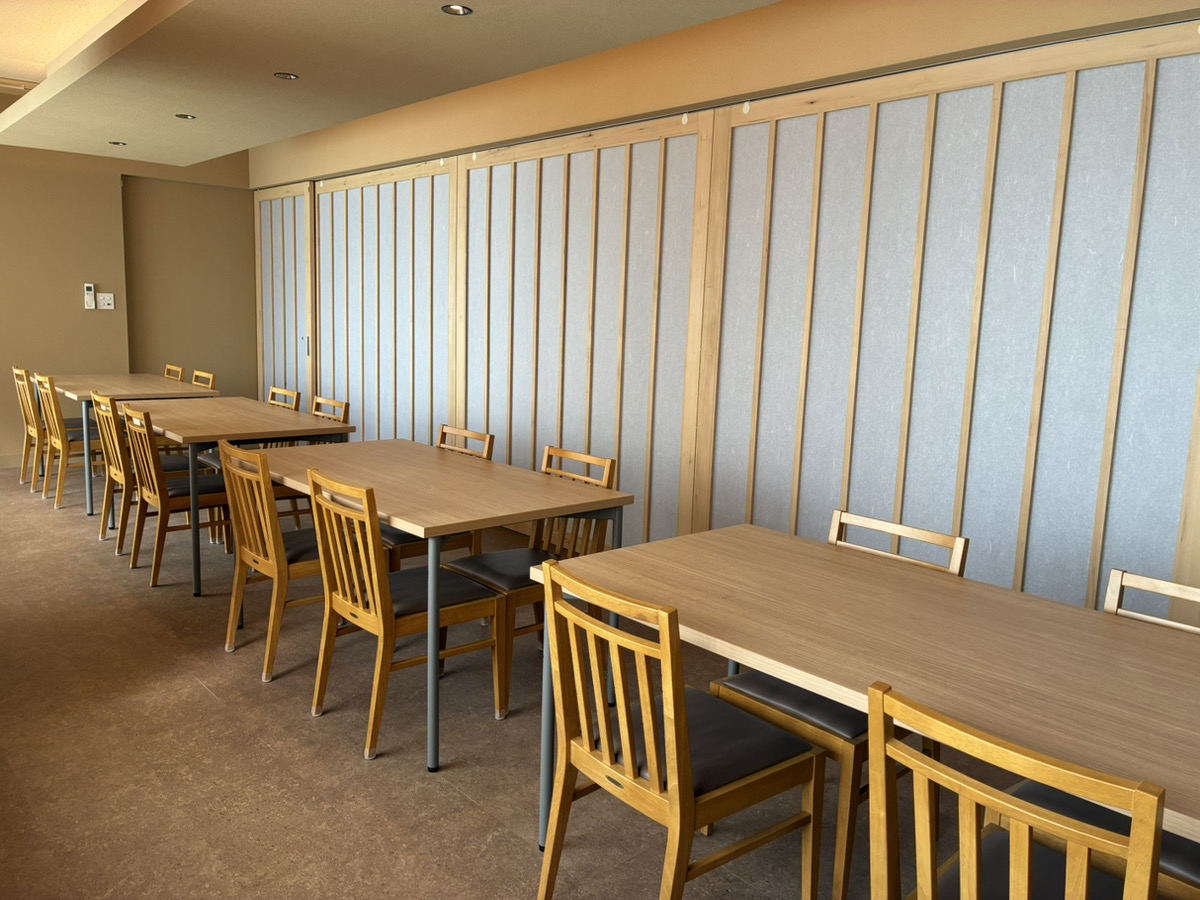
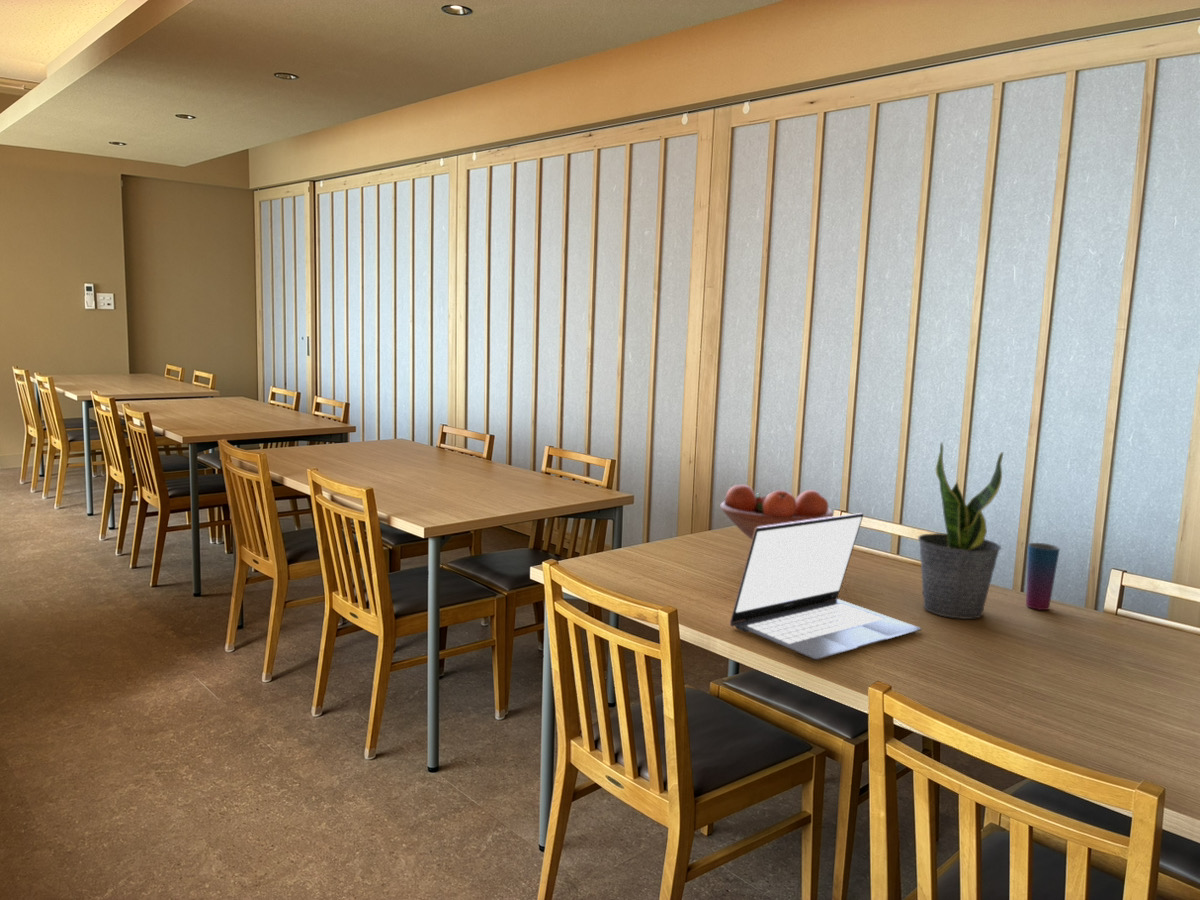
+ laptop (830, 577)
+ potted plant (960, 526)
+ fruit bowl (775, 524)
+ cup (1040, 576)
